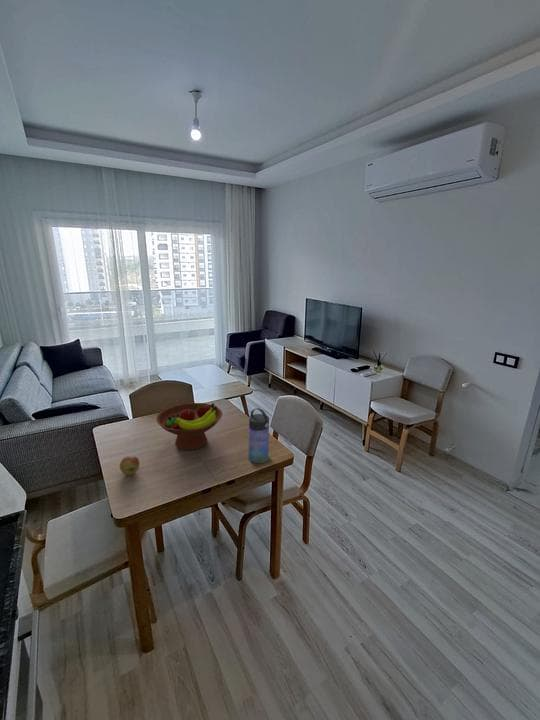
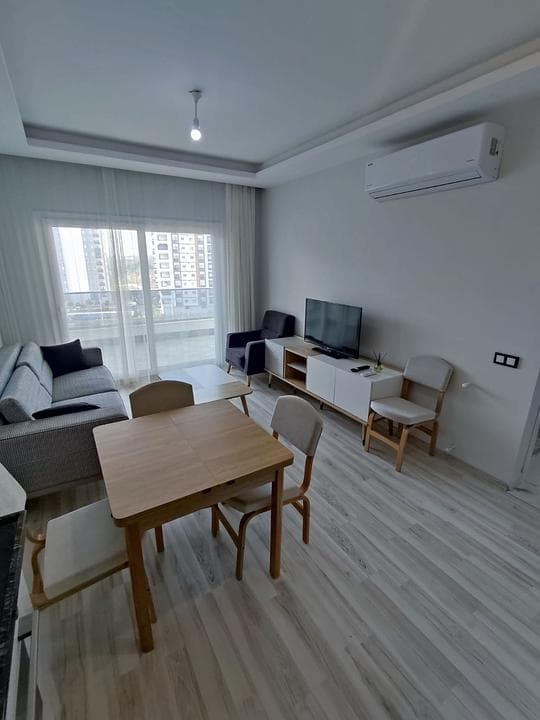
- fruit bowl (190, 423)
- water bottle (258, 433)
- apple (129, 464)
